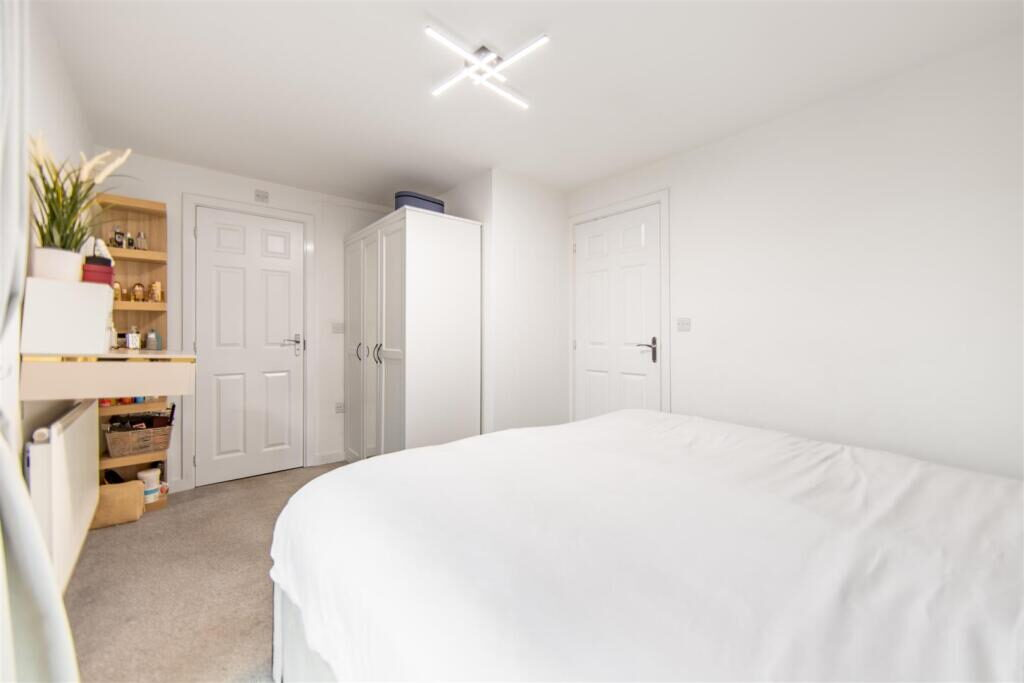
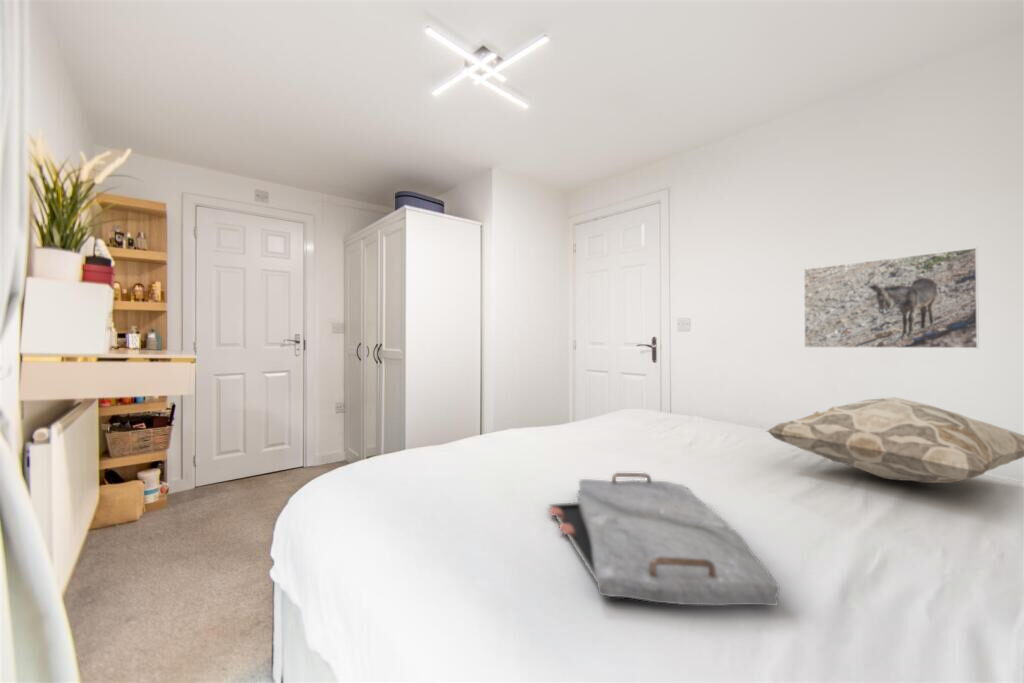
+ serving tray (634, 520)
+ decorative pillow (895, 438)
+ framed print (880, 303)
